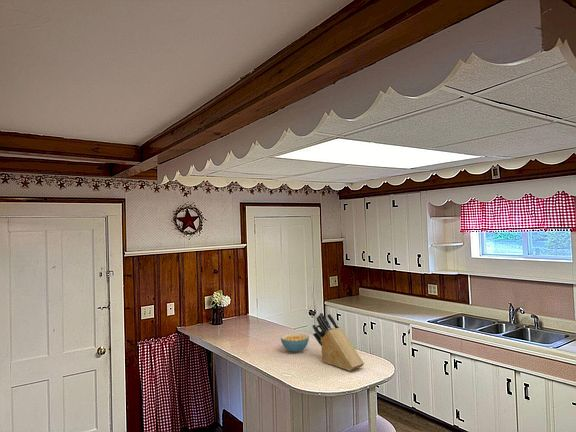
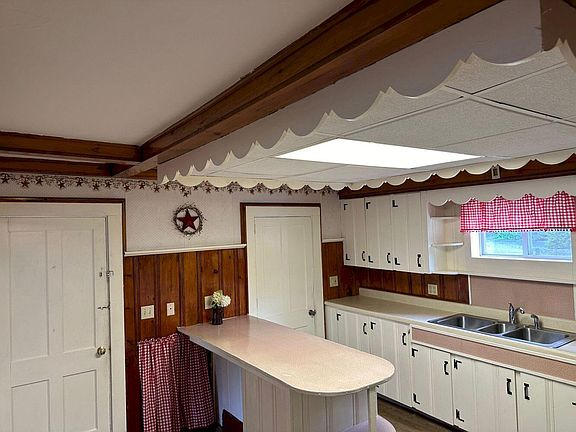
- cereal bowl (295, 344)
- knife block (336, 339)
